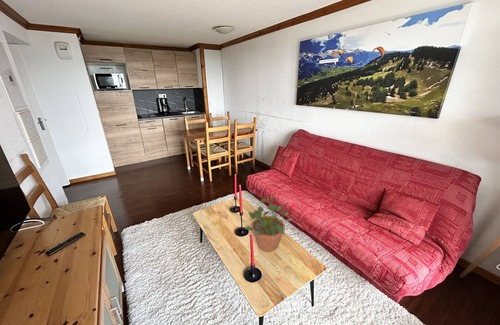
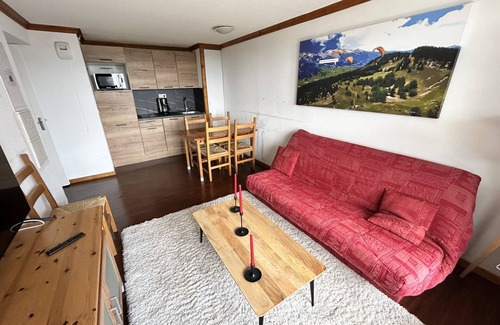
- potted plant (266, 227)
